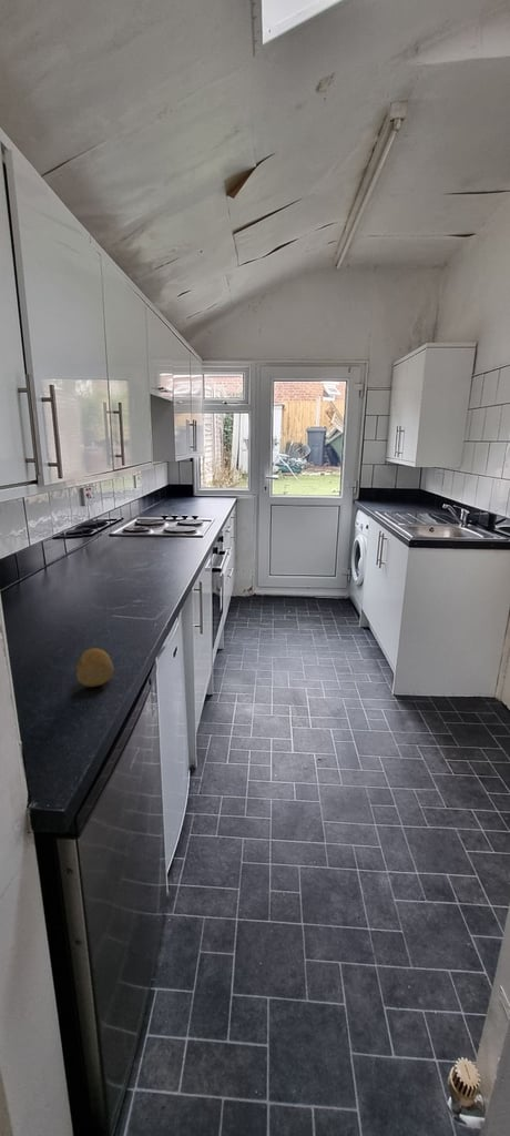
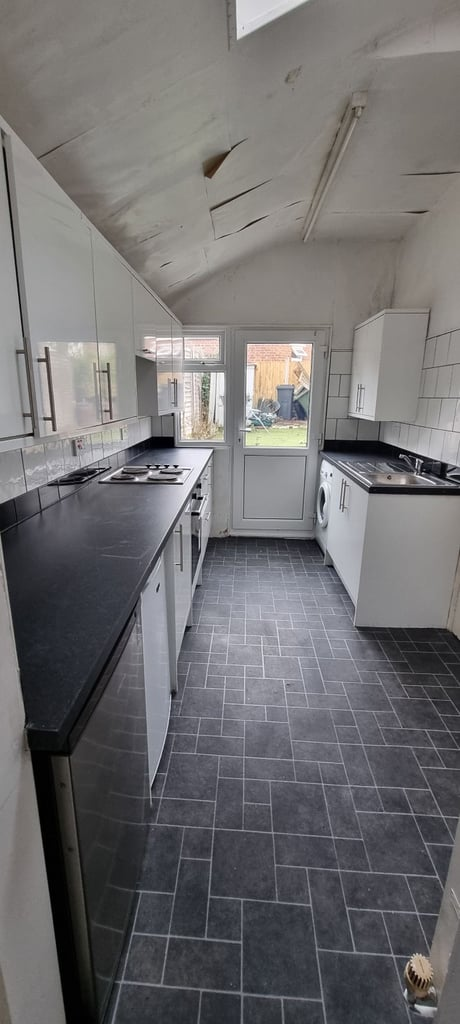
- fruit (94, 668)
